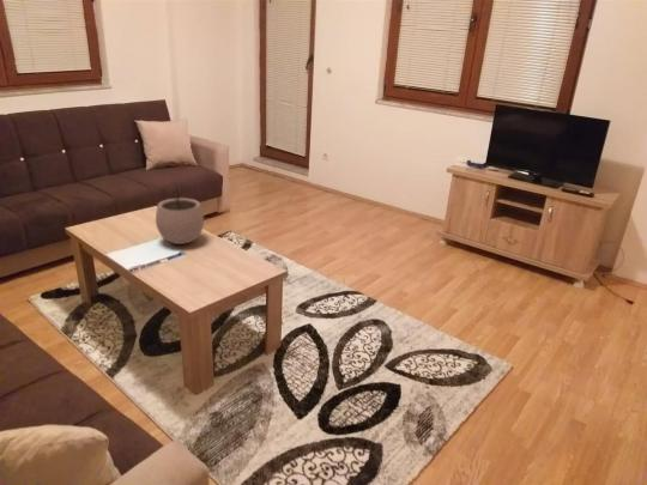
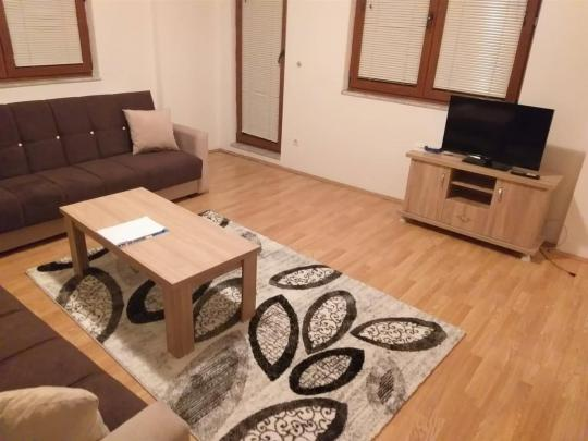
- plant pot (180, 214)
